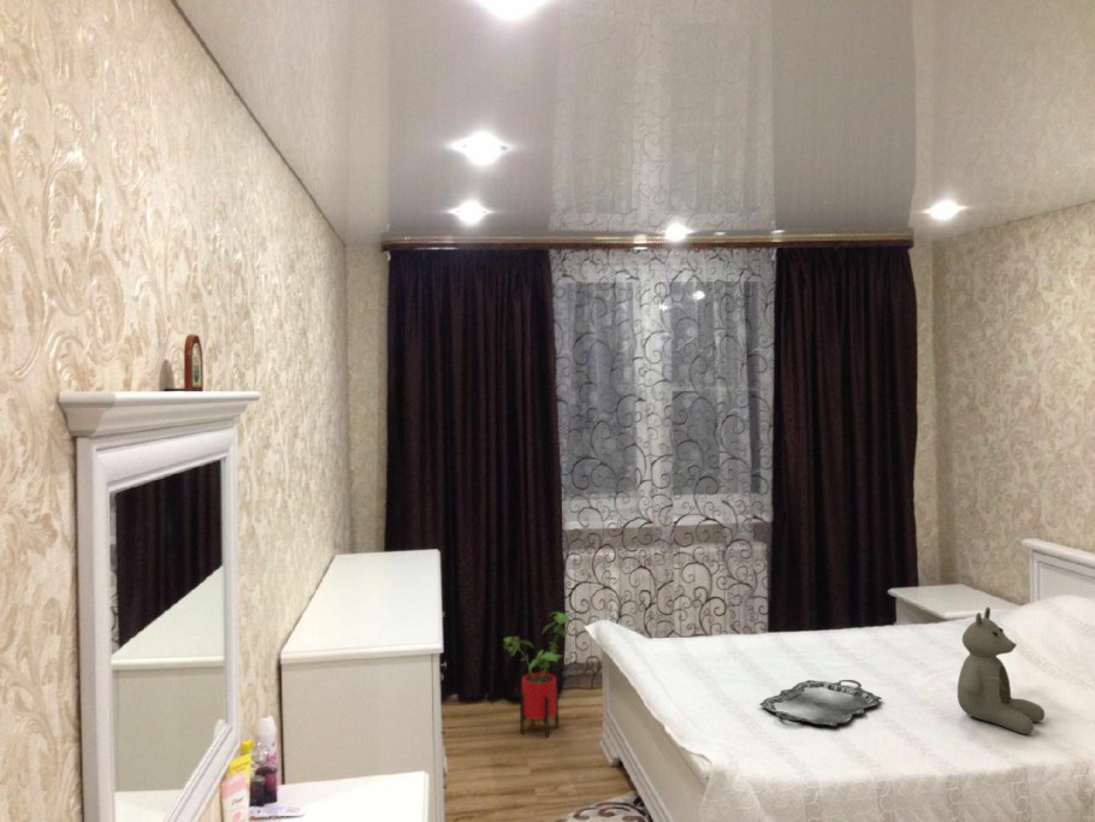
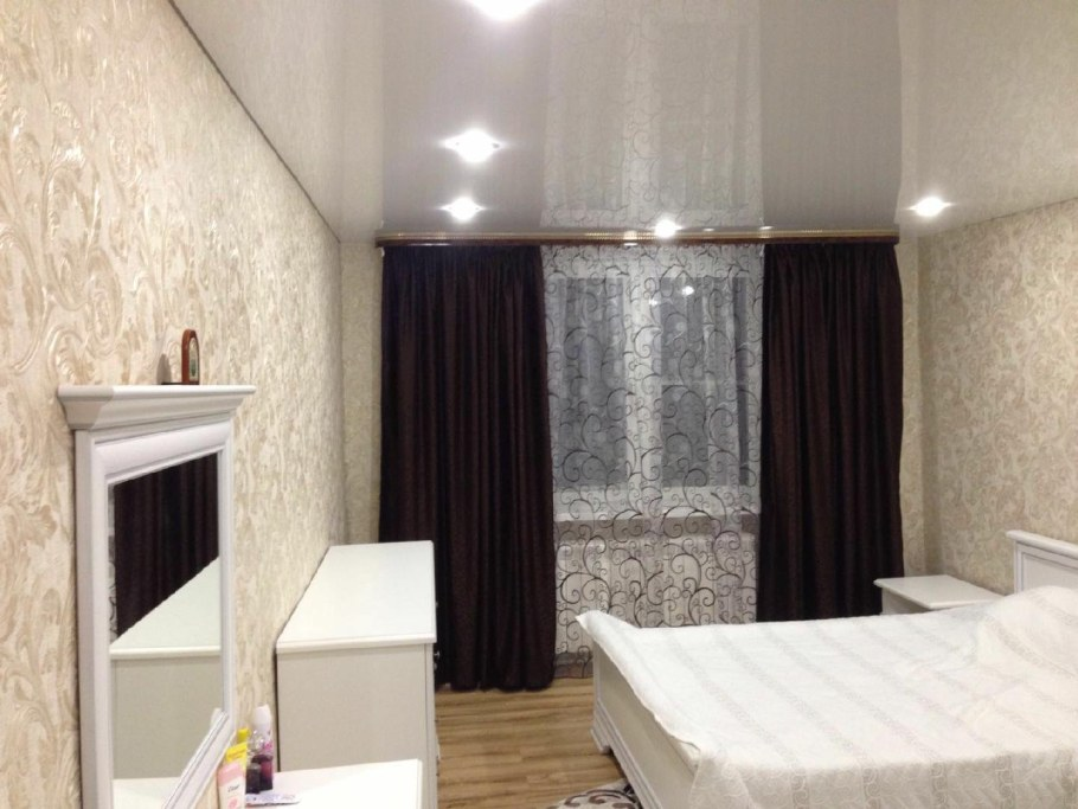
- serving tray (821, 700)
- house plant (544, 672)
- teddy bear (999, 666)
